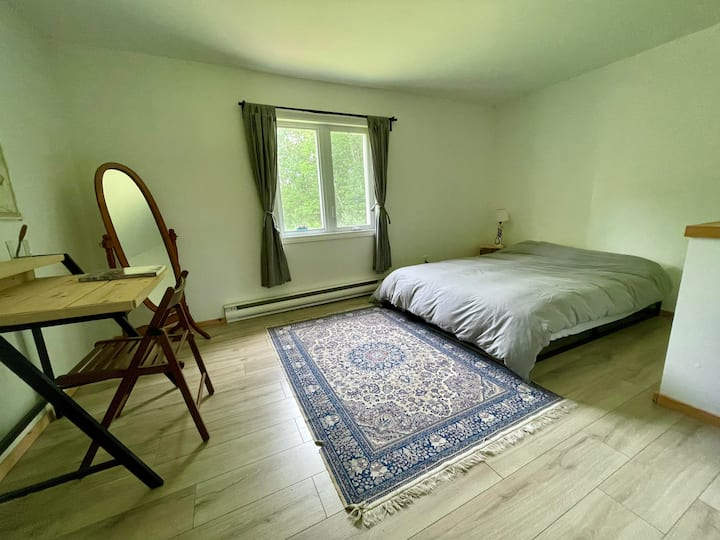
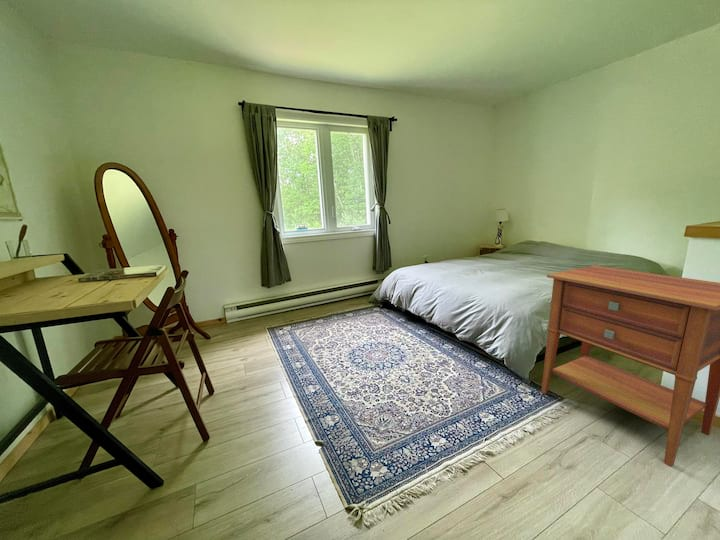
+ nightstand (626, 349)
